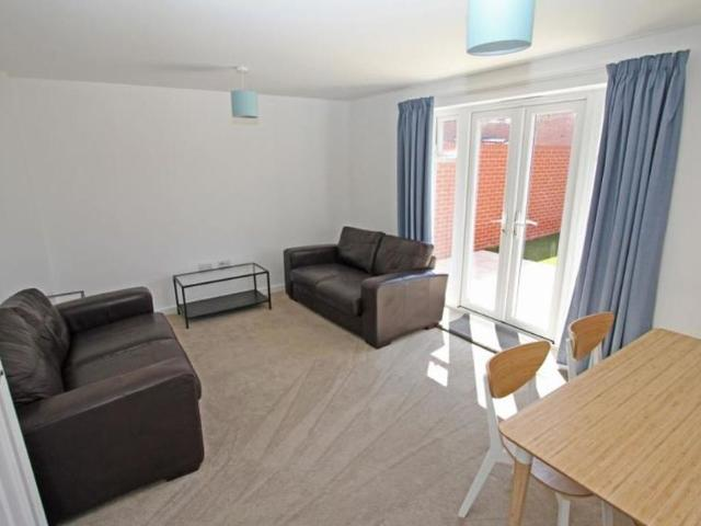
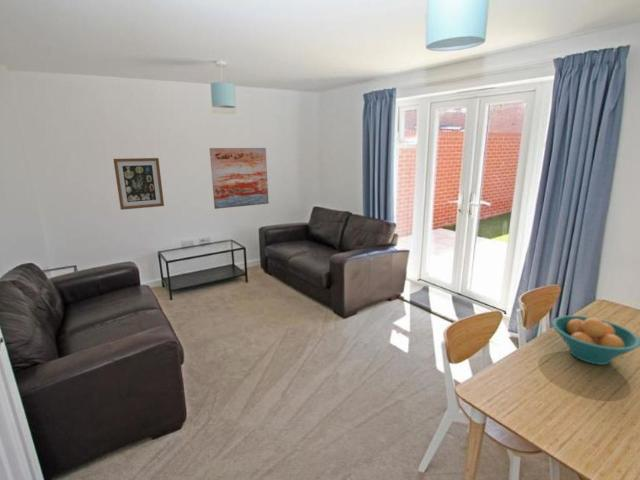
+ fruit bowl (592, 337)
+ wall art (240, 177)
+ wall art (139, 183)
